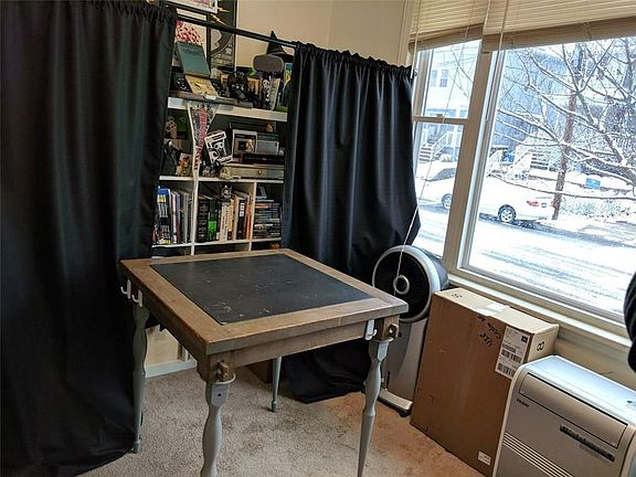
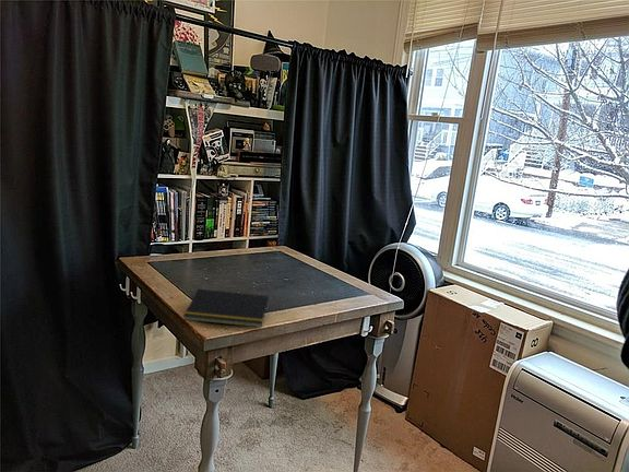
+ notepad (227, 307)
